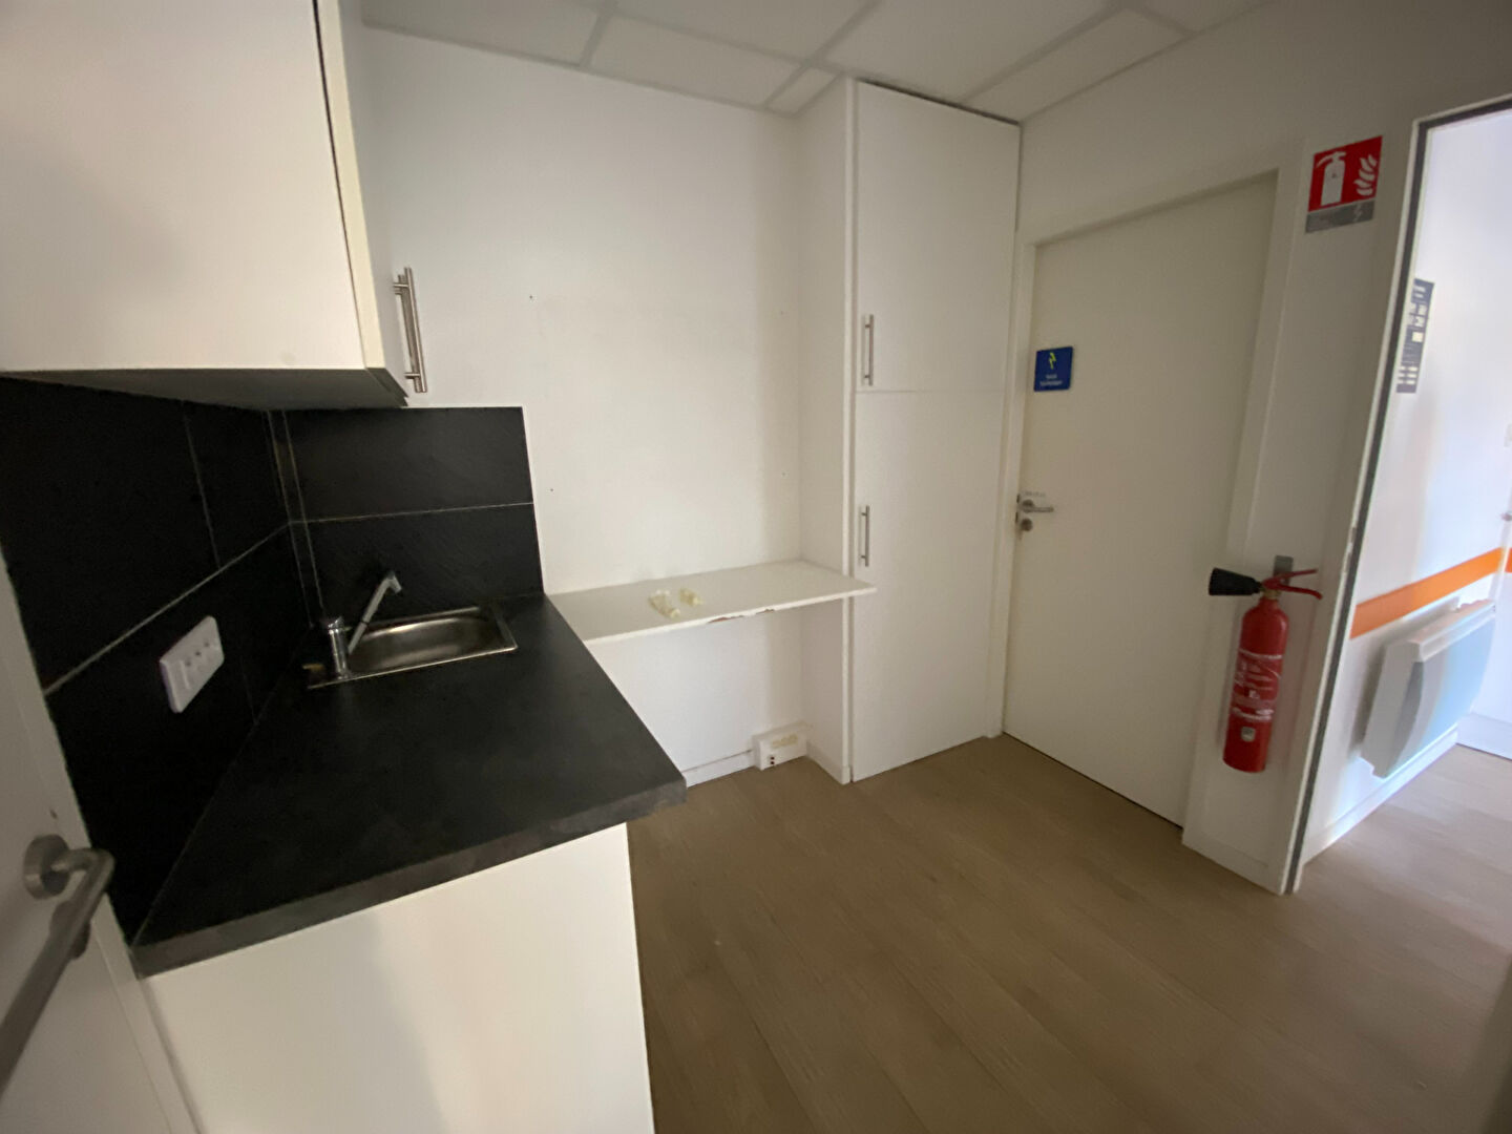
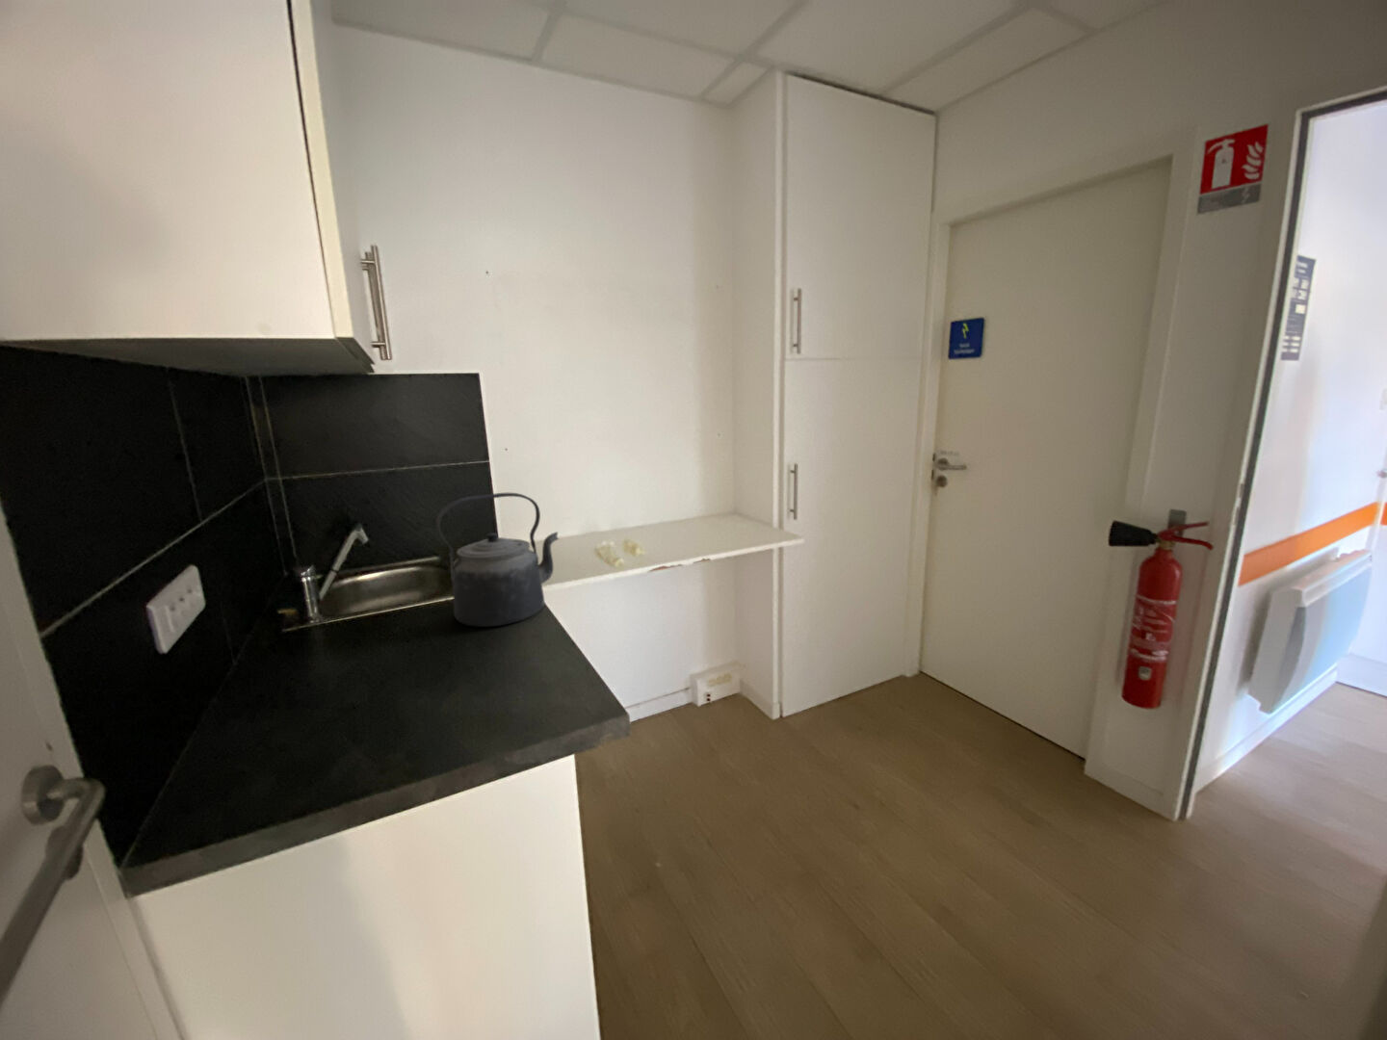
+ kettle (502, 553)
